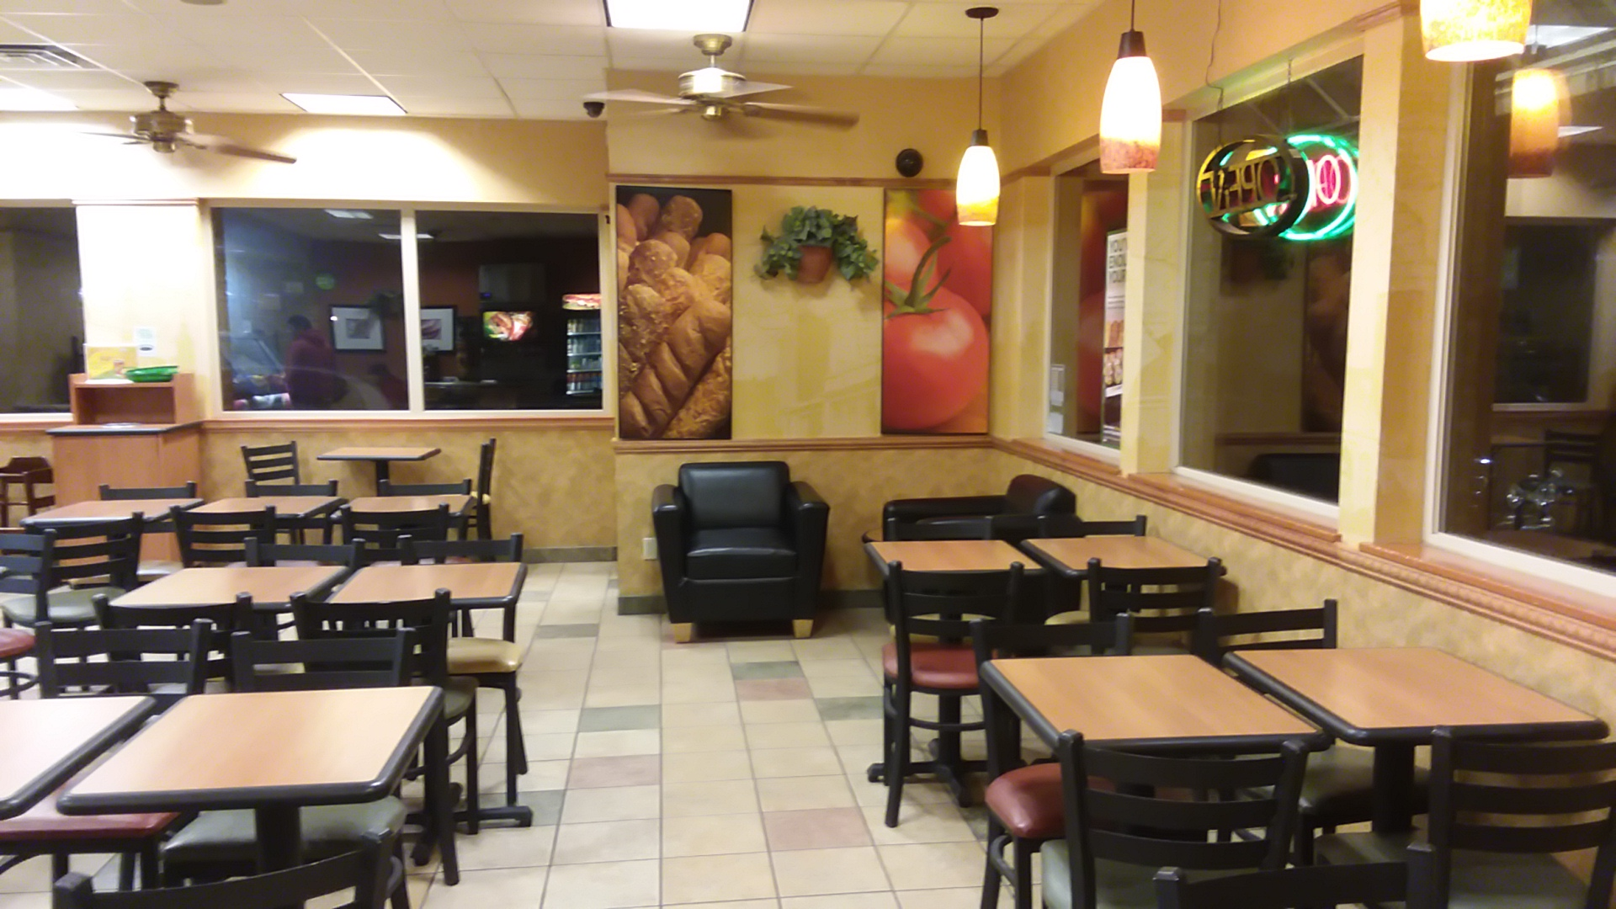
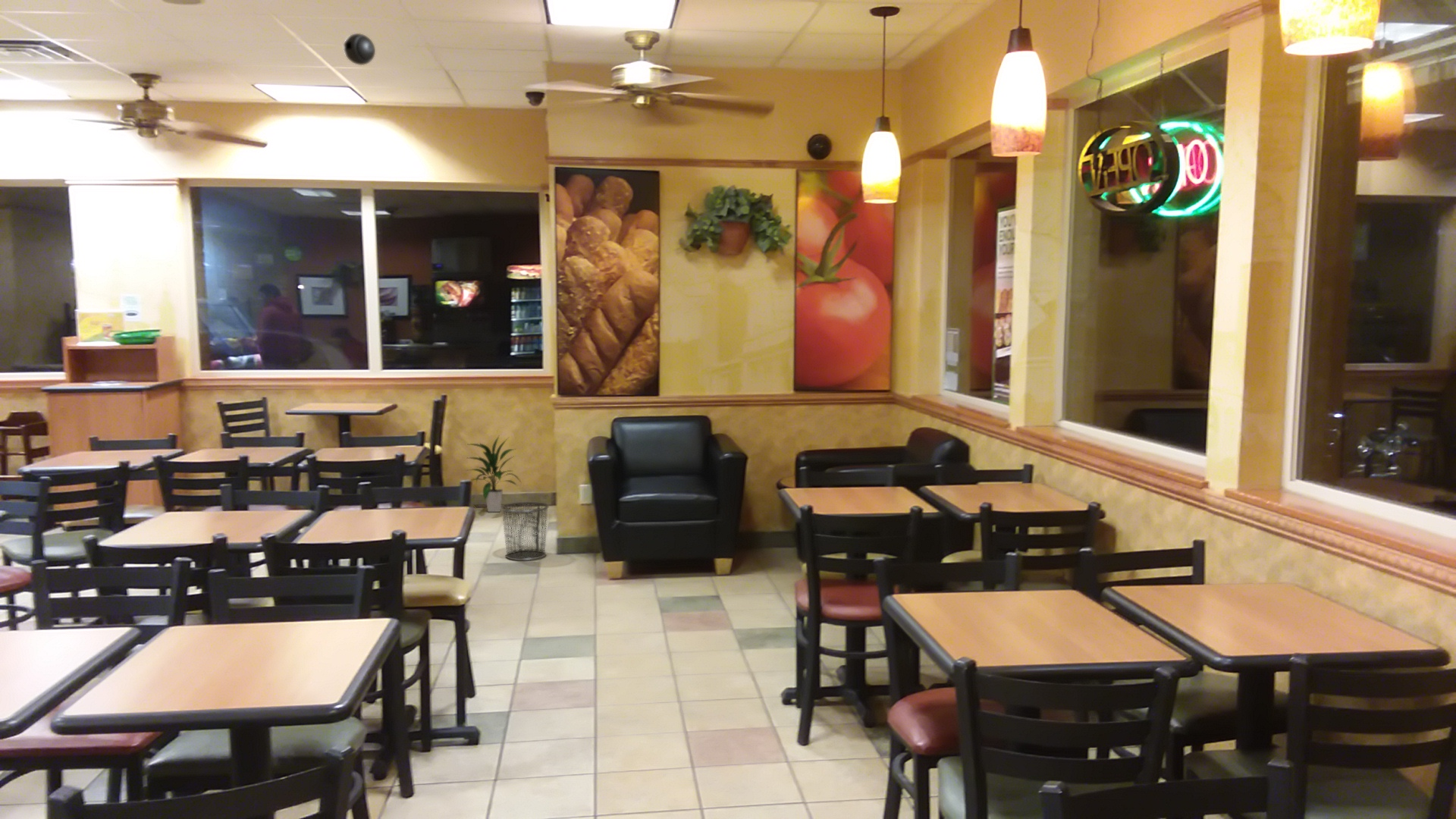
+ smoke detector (359, 49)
+ indoor plant (491, 472)
+ waste bin (526, 531)
